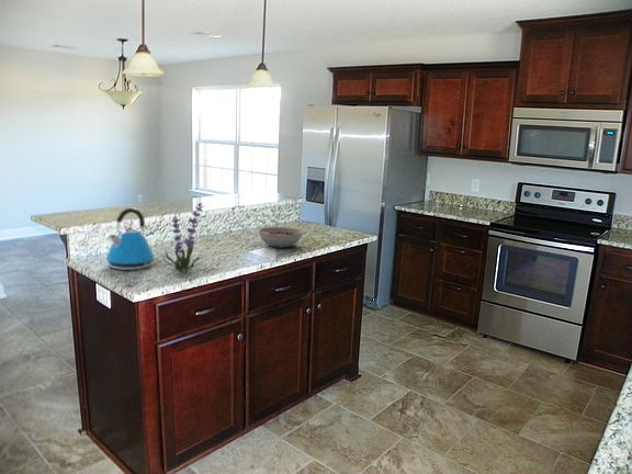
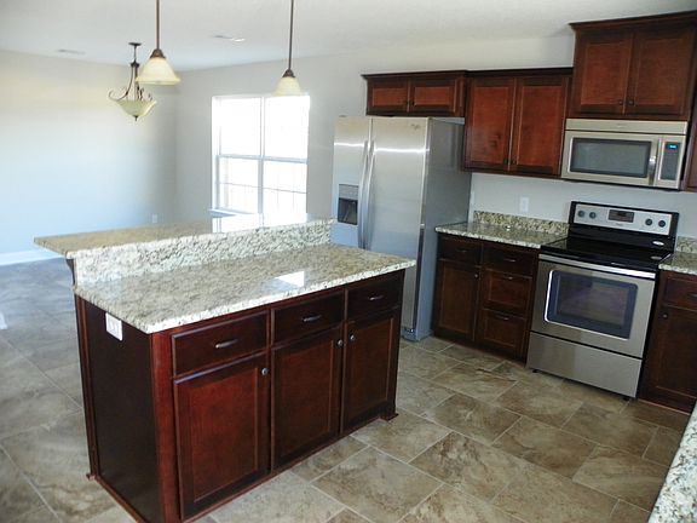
- kettle (131, 236)
- bowl (280, 238)
- plant (185, 238)
